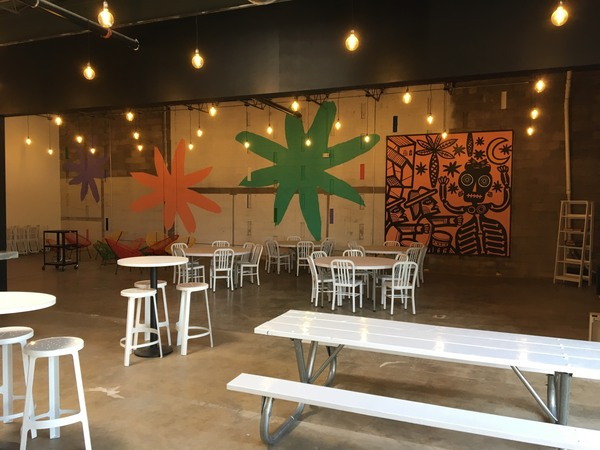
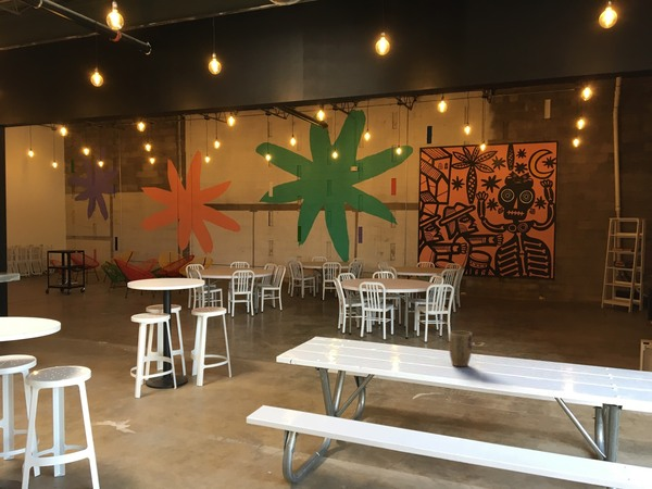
+ plant pot (460, 349)
